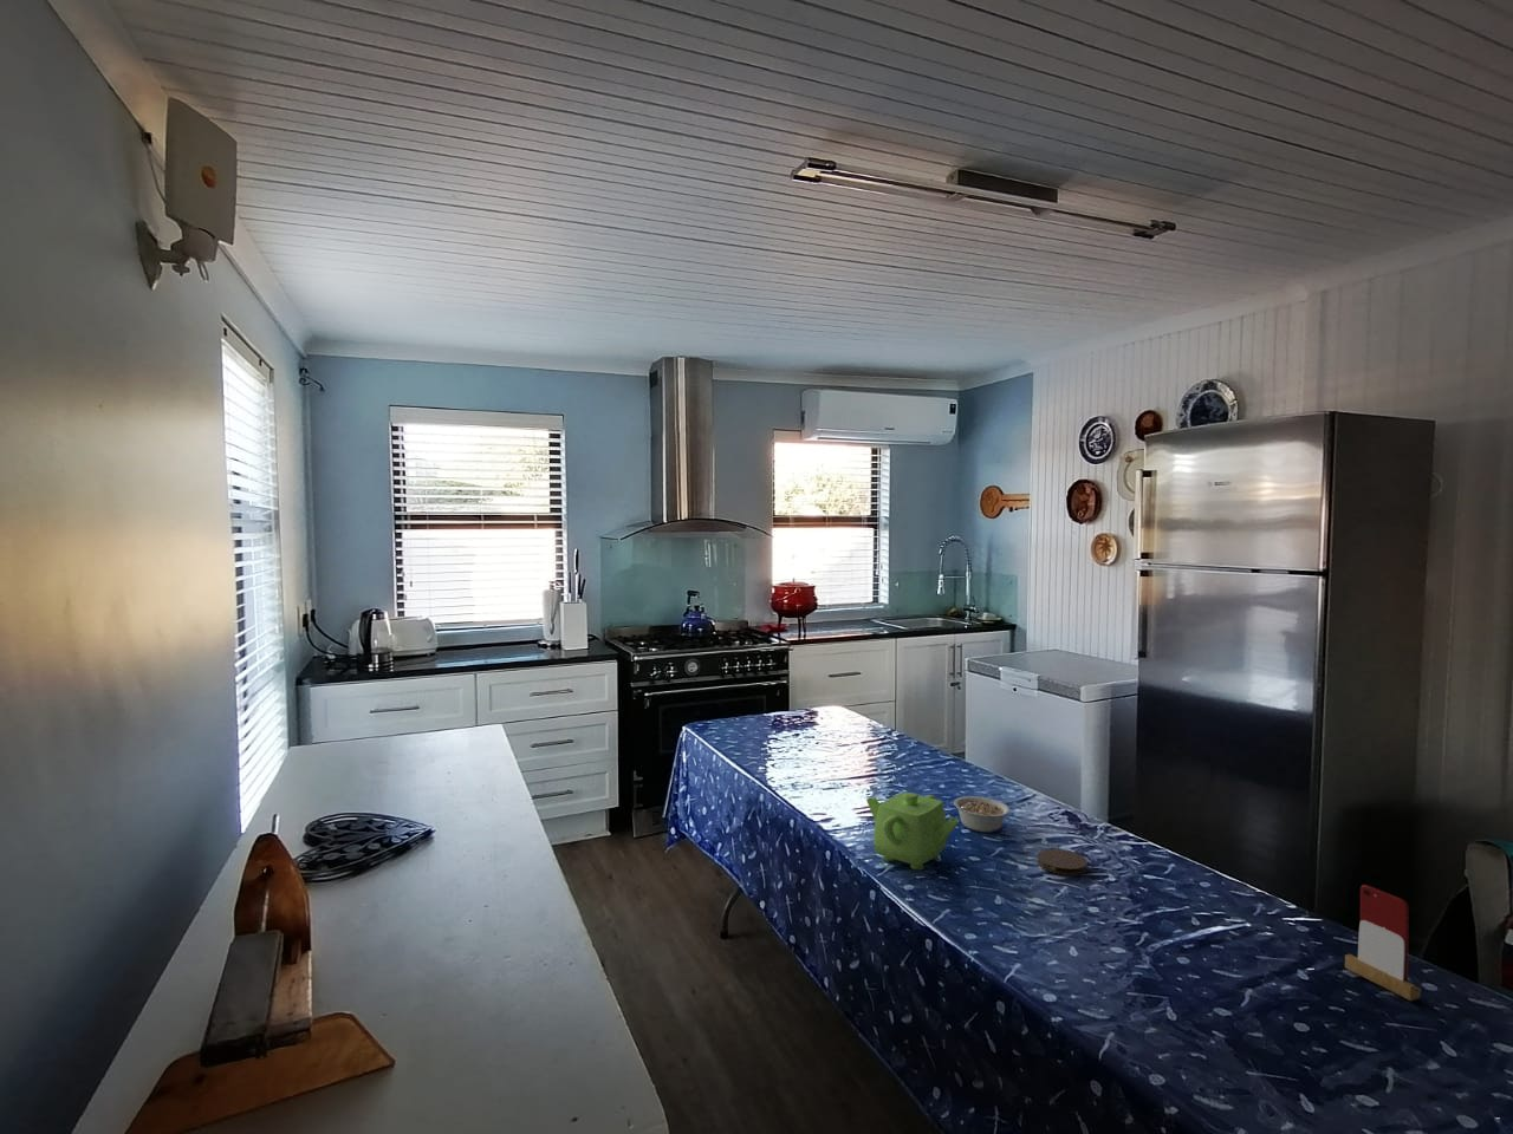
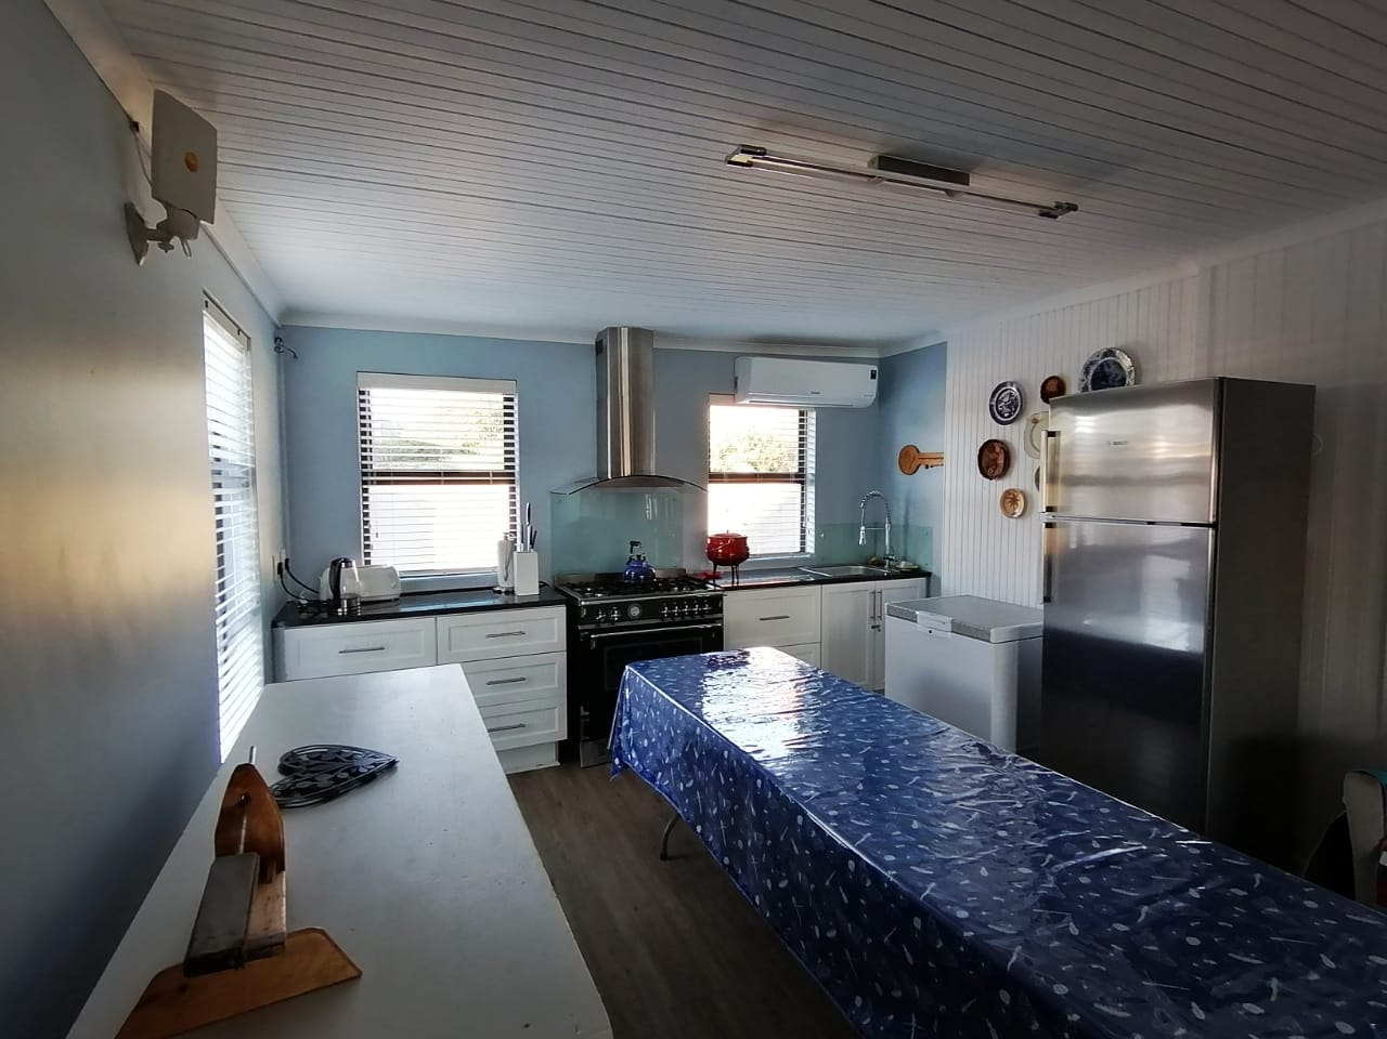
- smartphone (1383, 936)
- coaster (1061, 861)
- teapot (910, 825)
- legume (983, 814)
